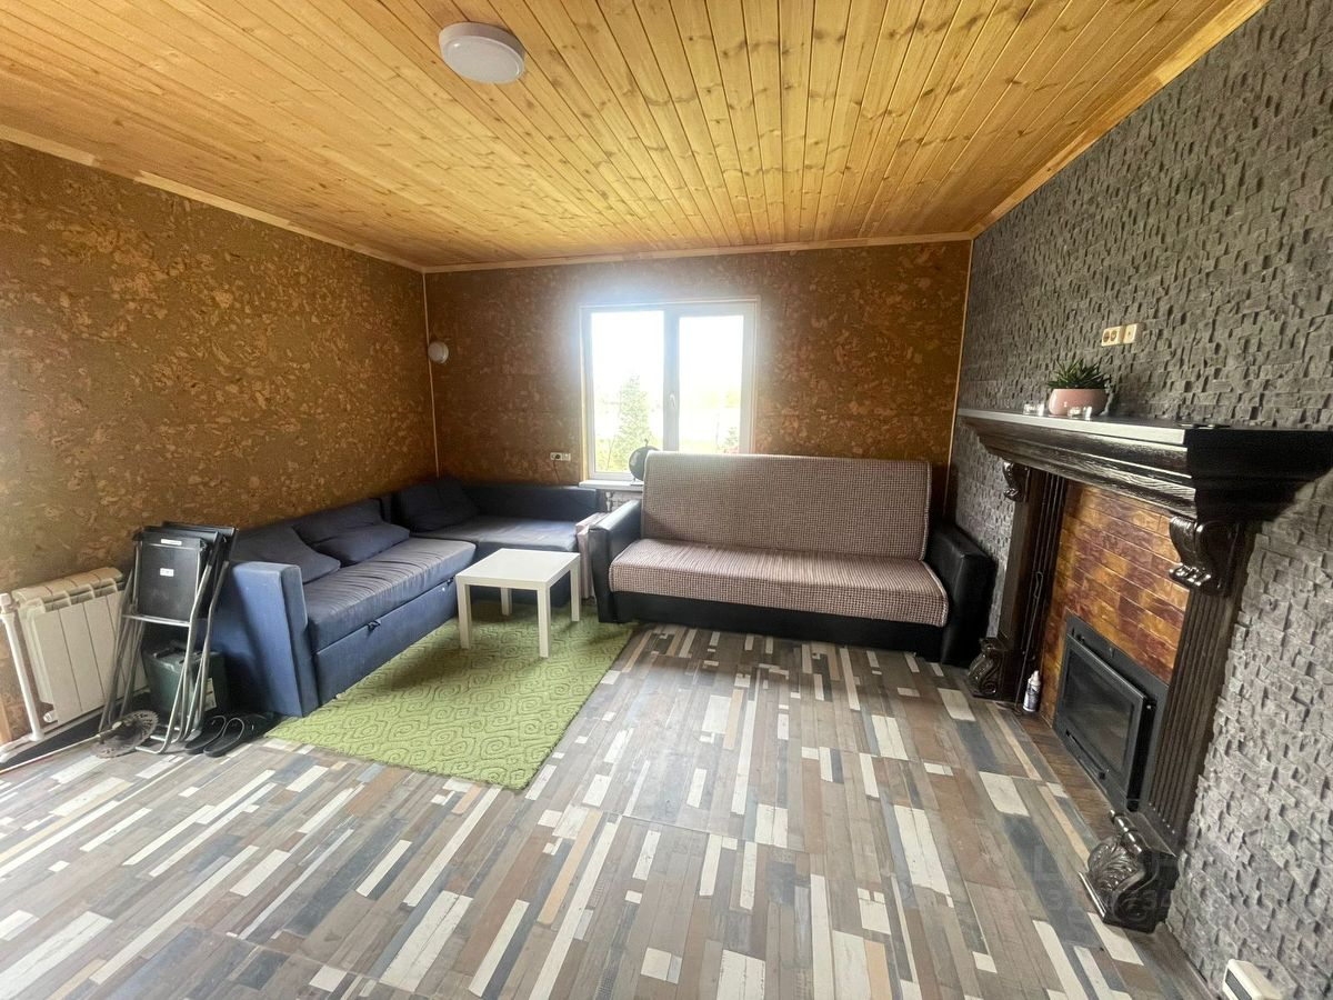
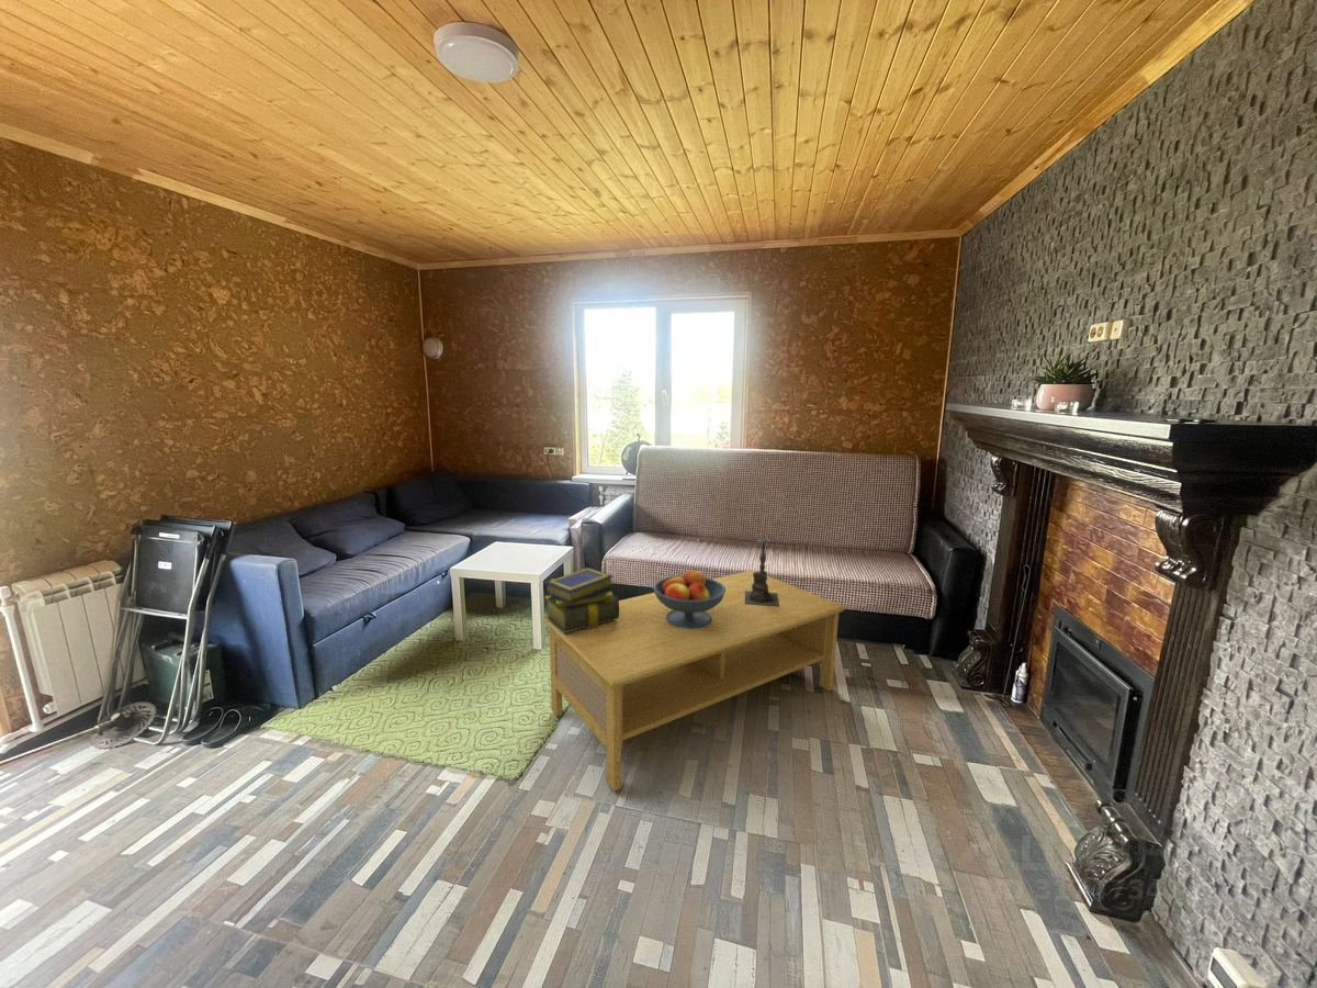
+ candle holder (763, 564)
+ fruit bowl (689, 597)
+ coffee table (698, 655)
+ stack of books (581, 598)
